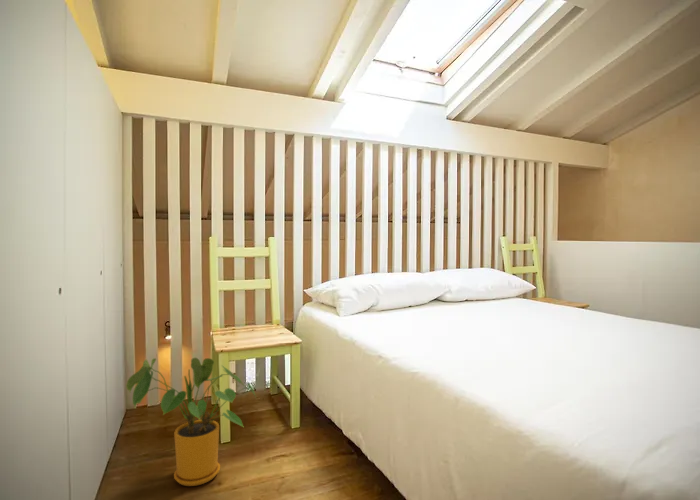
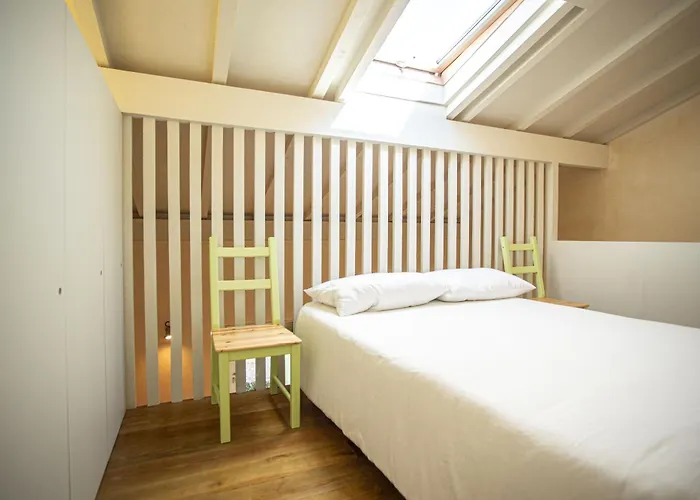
- house plant (193, 419)
